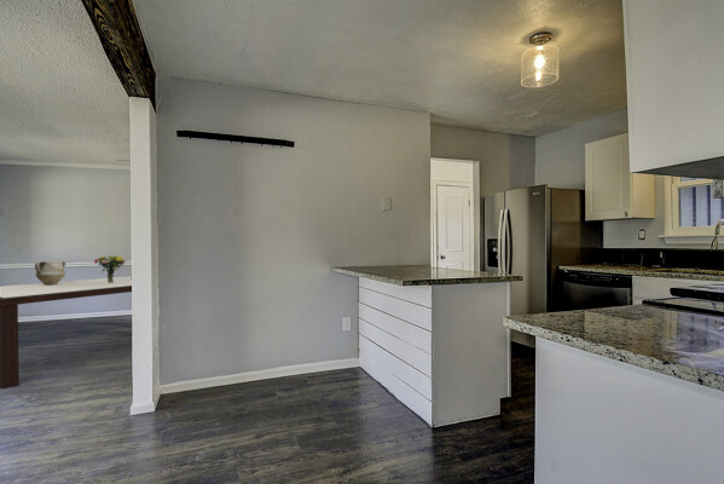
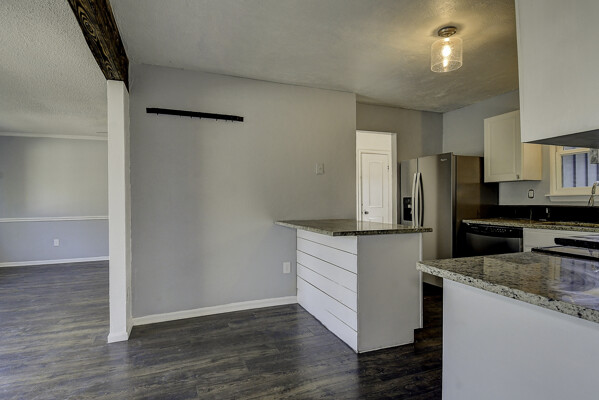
- bouquet (111, 269)
- dining table (94, 295)
- ceramic pot (51, 272)
